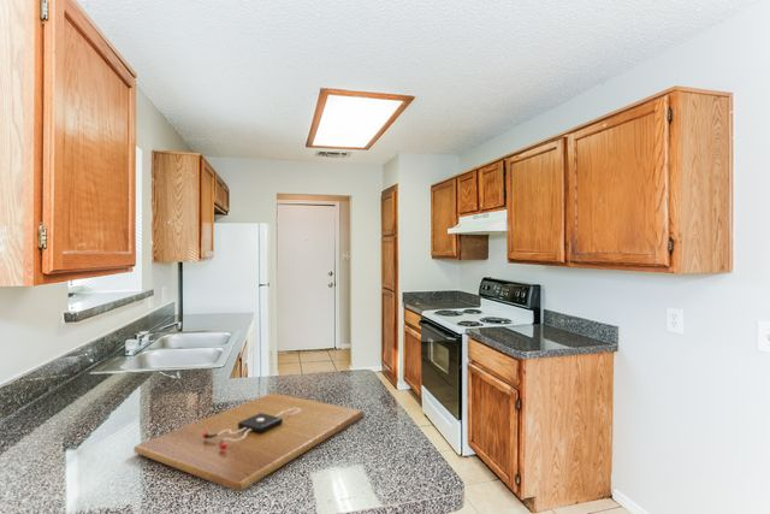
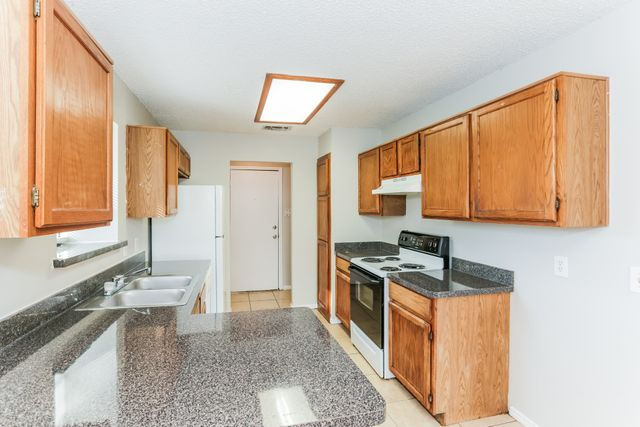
- cutting board (260, 425)
